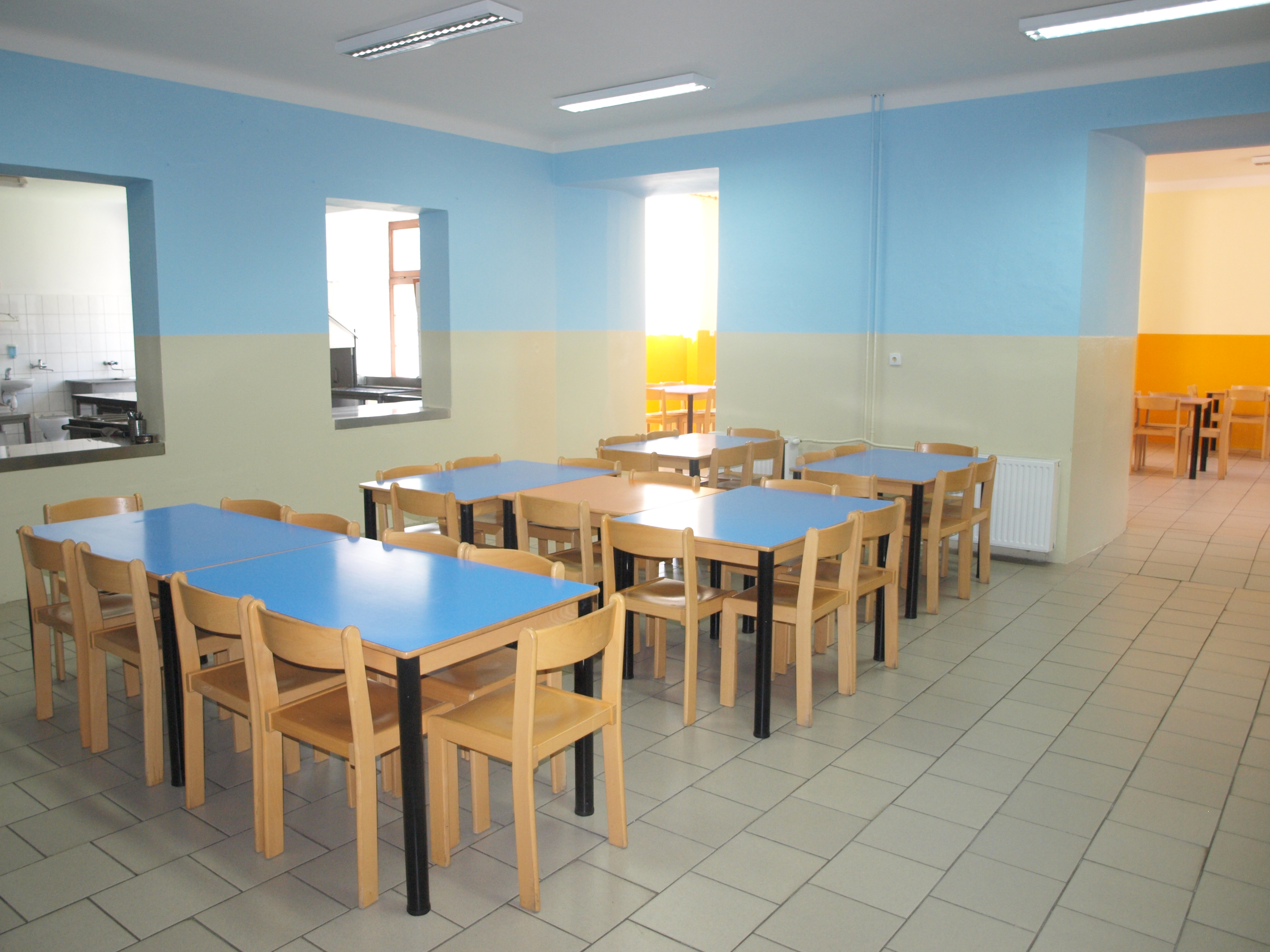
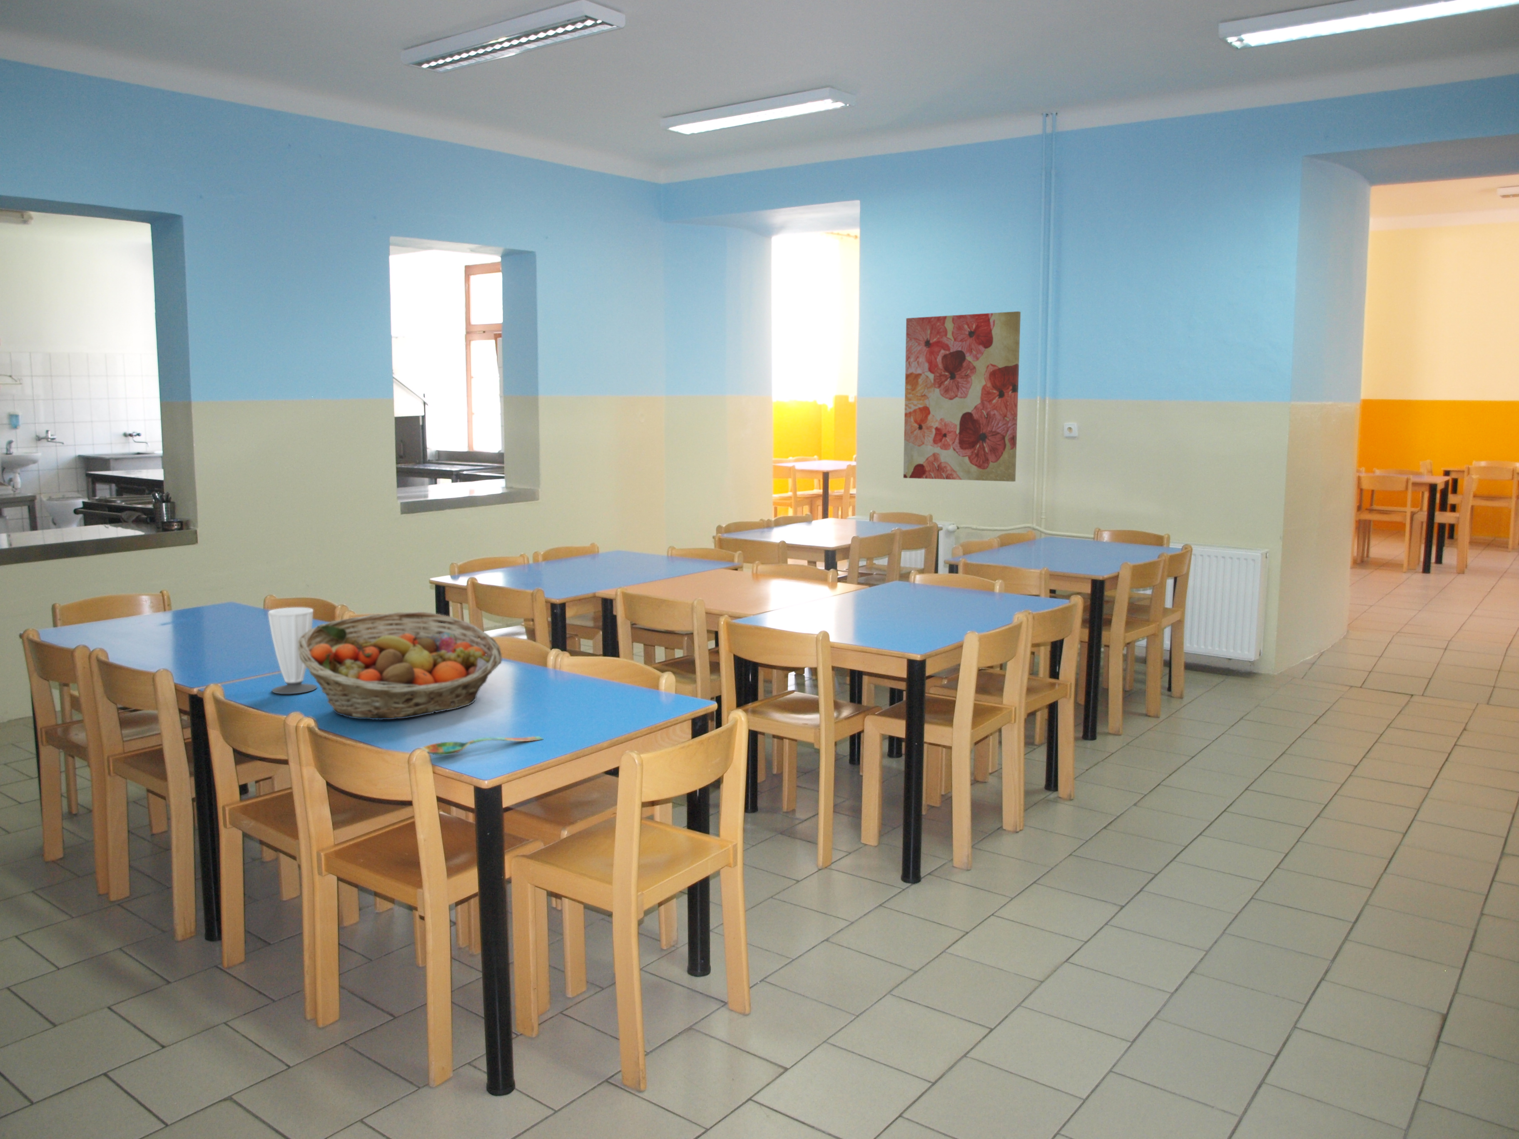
+ cup (292, 650)
+ fruit basket (402, 663)
+ spoon (484, 741)
+ wall art (959, 398)
